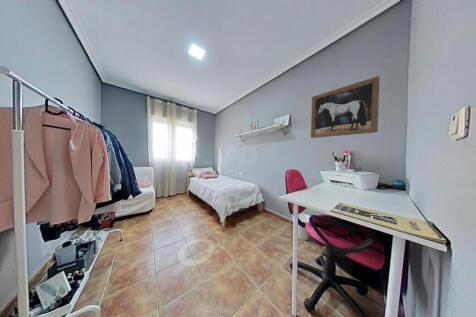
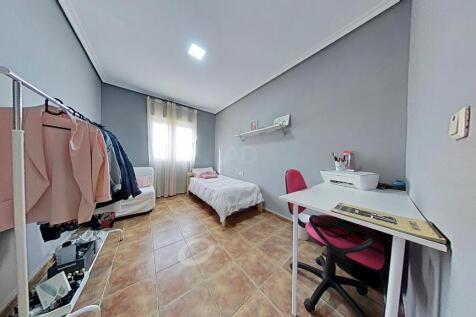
- wall art (339, 111)
